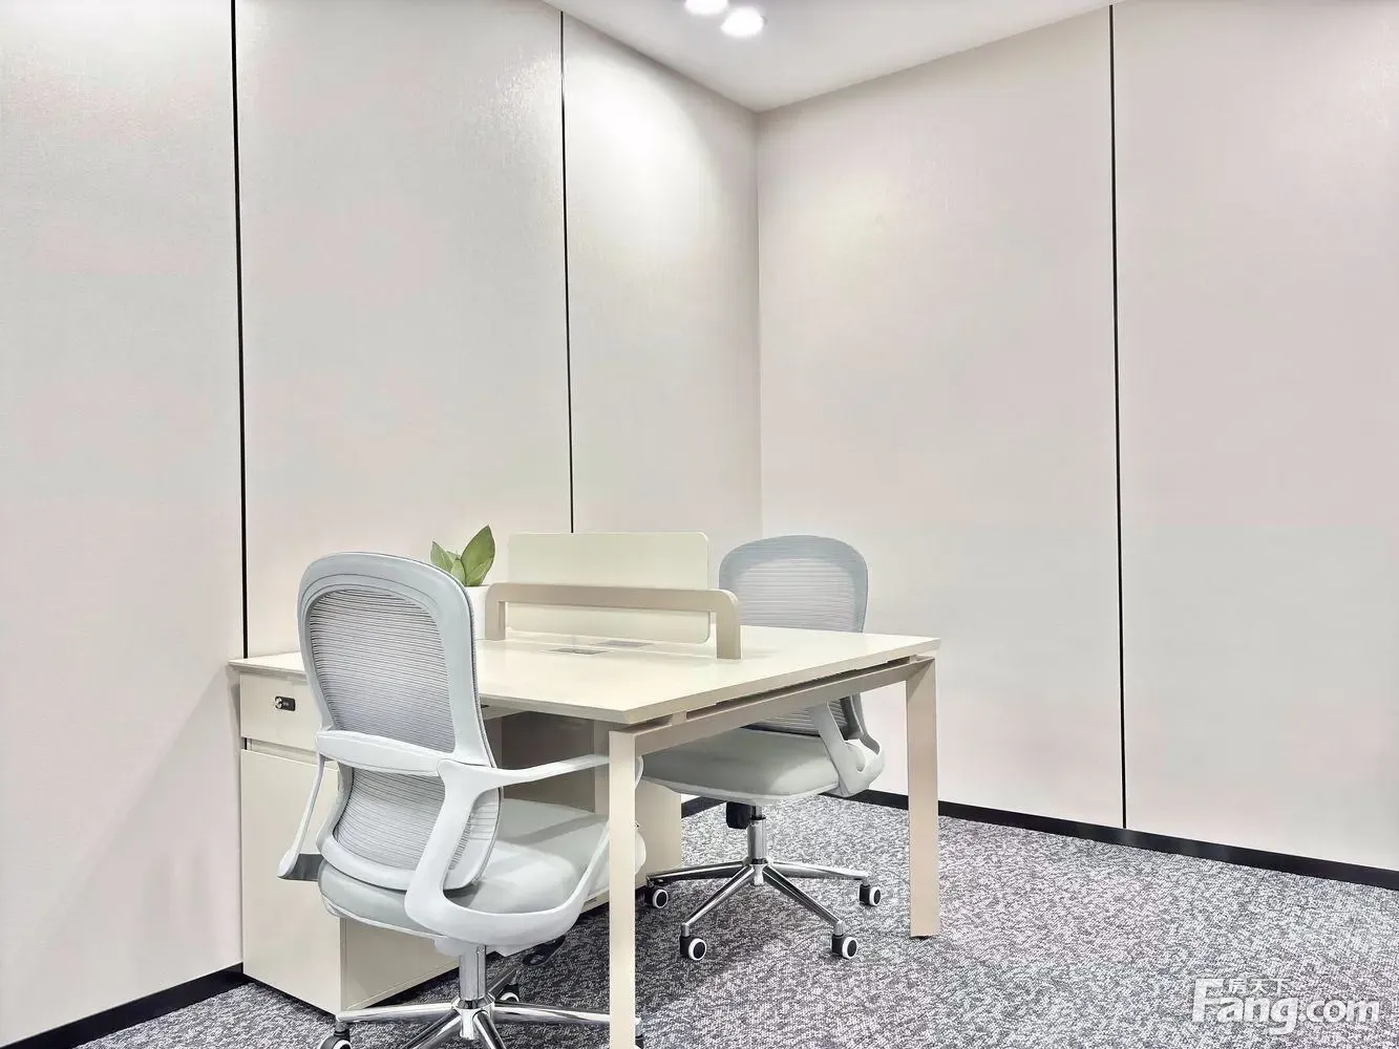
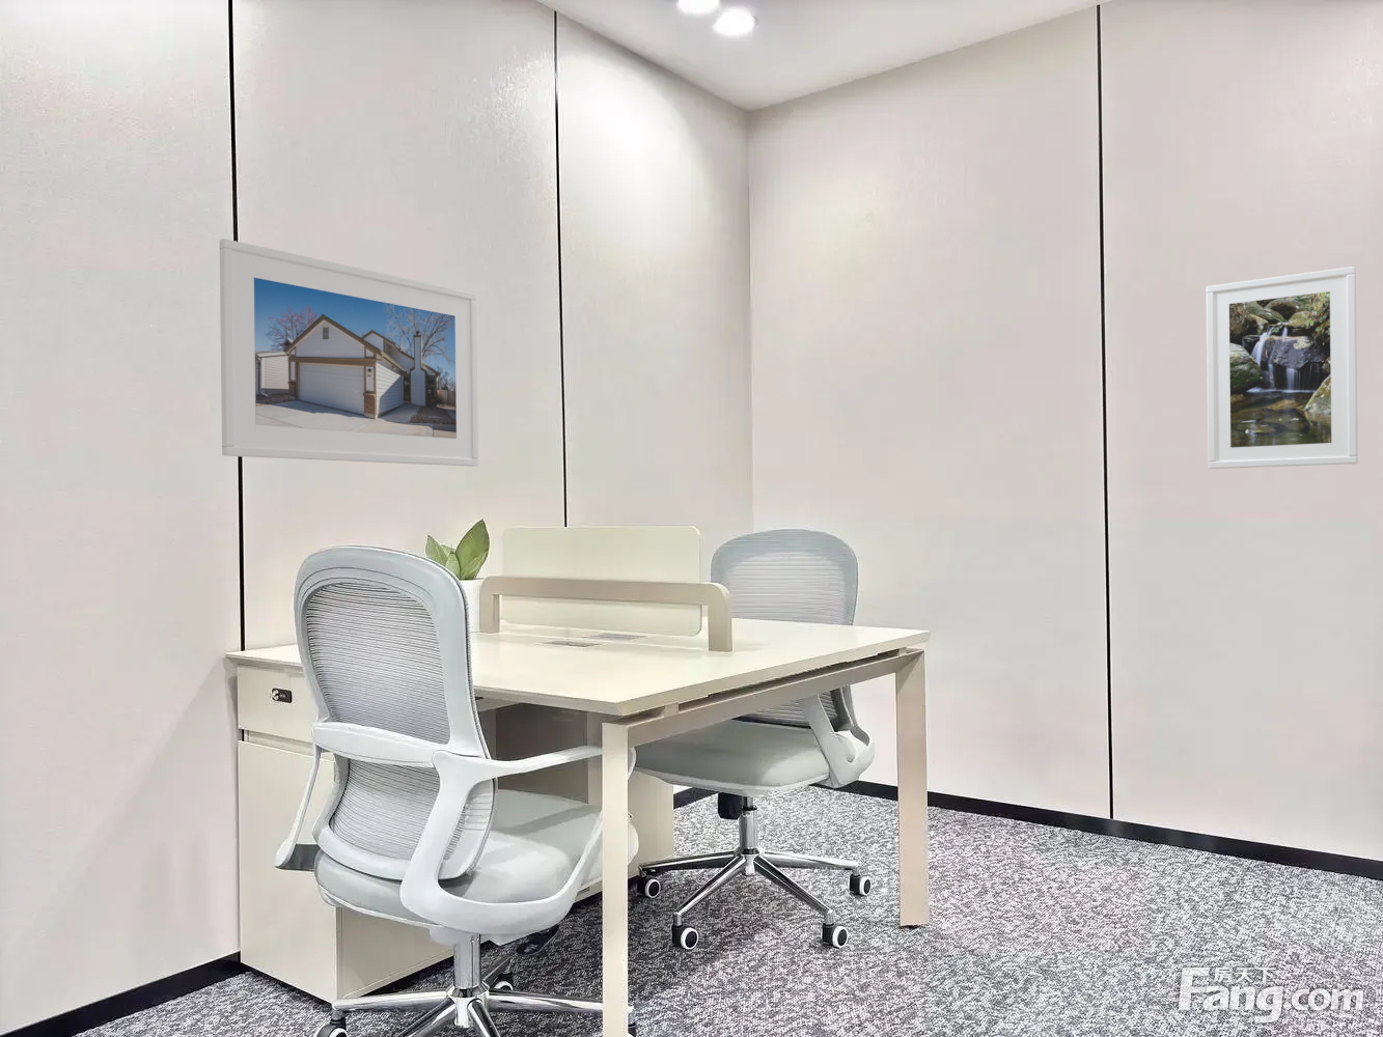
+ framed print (363, 365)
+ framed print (1278, 371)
